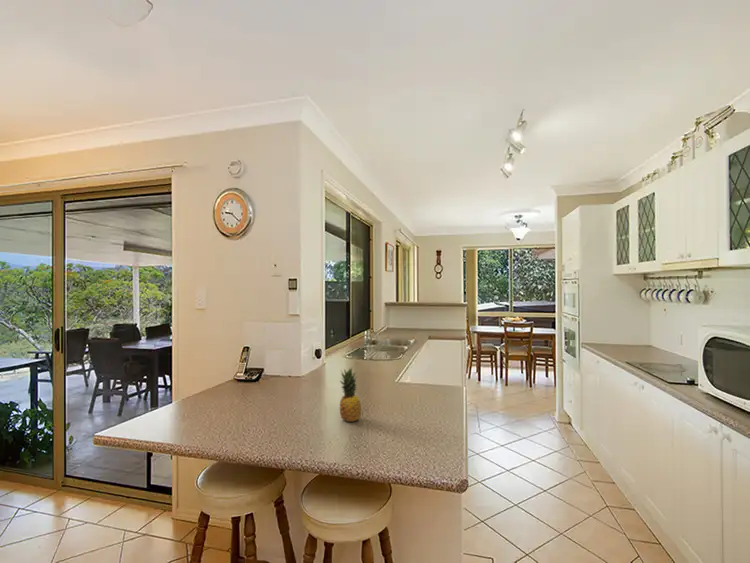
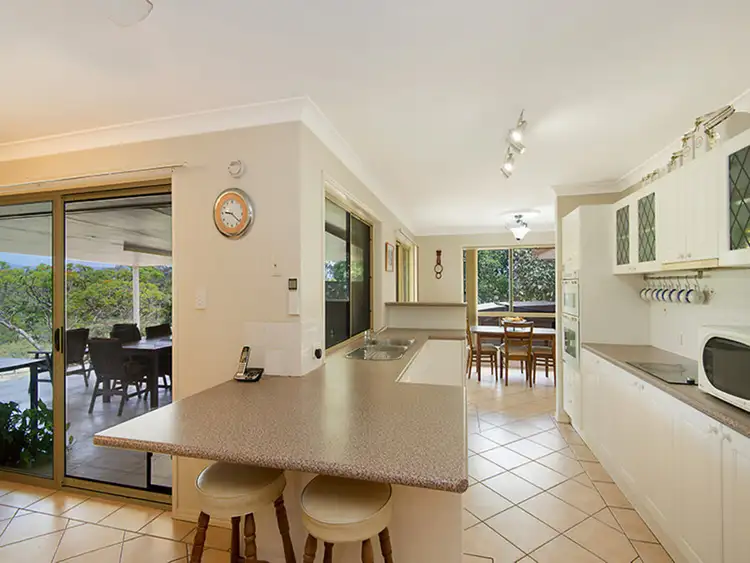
- fruit (350, 393)
